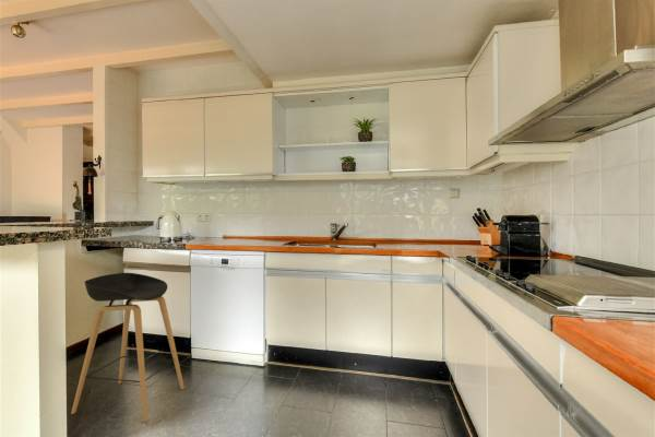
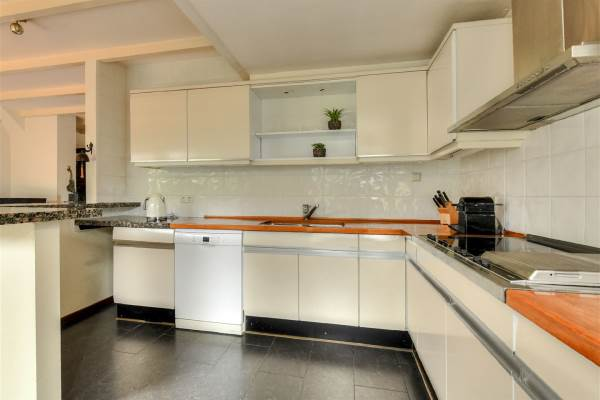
- stool (127, 338)
